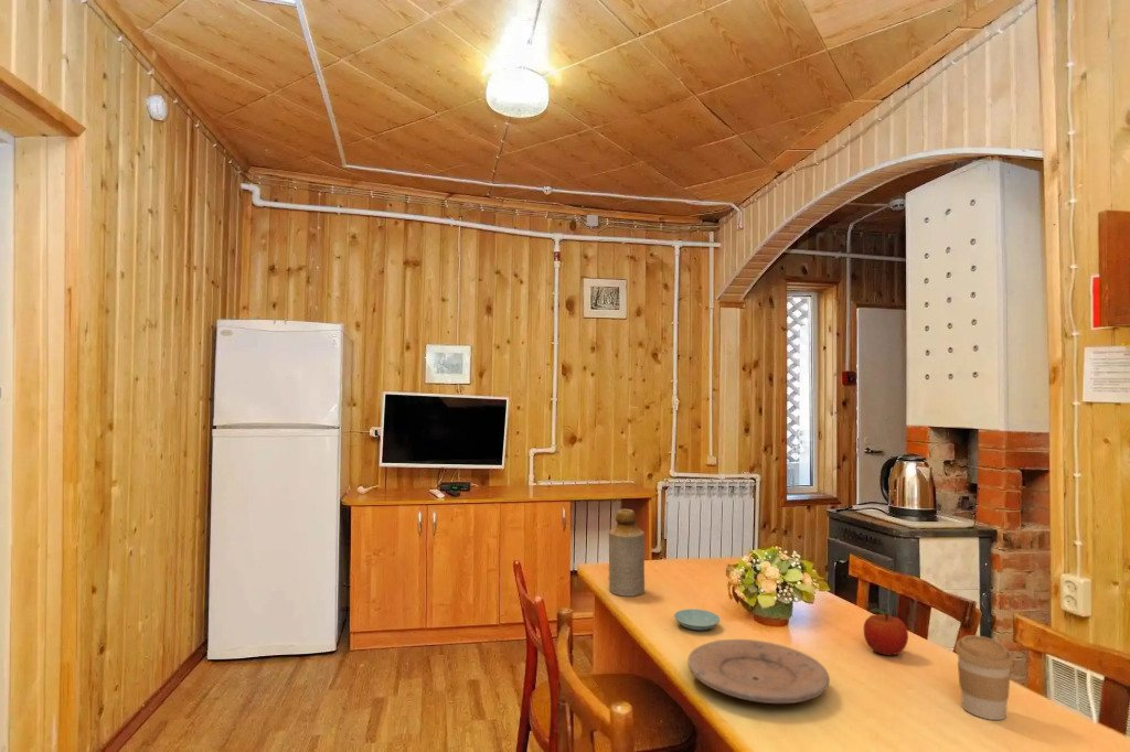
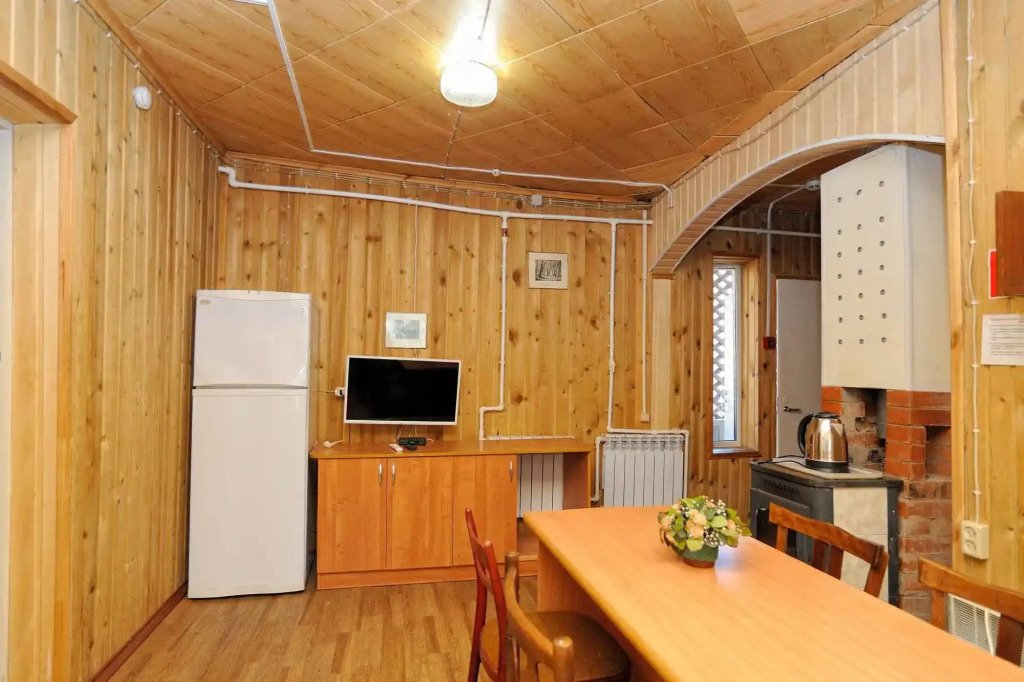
- plate (756, 673)
- fruit (885, 630)
- saucer (696, 621)
- coffee cup (983, 676)
- bottle (626, 550)
